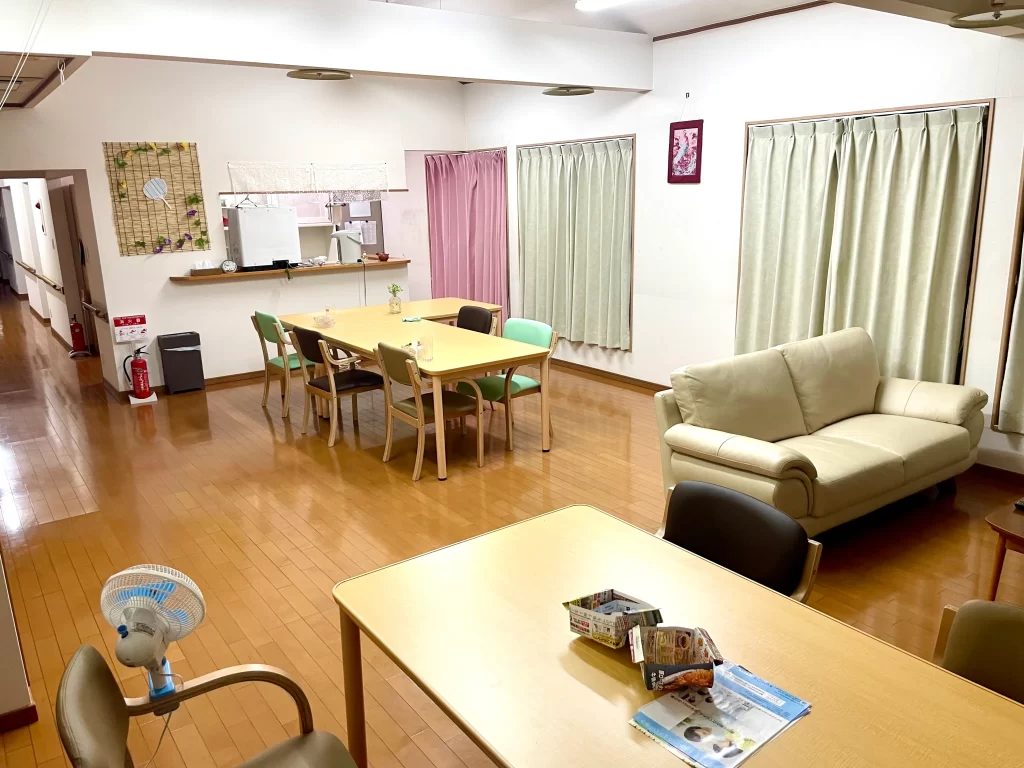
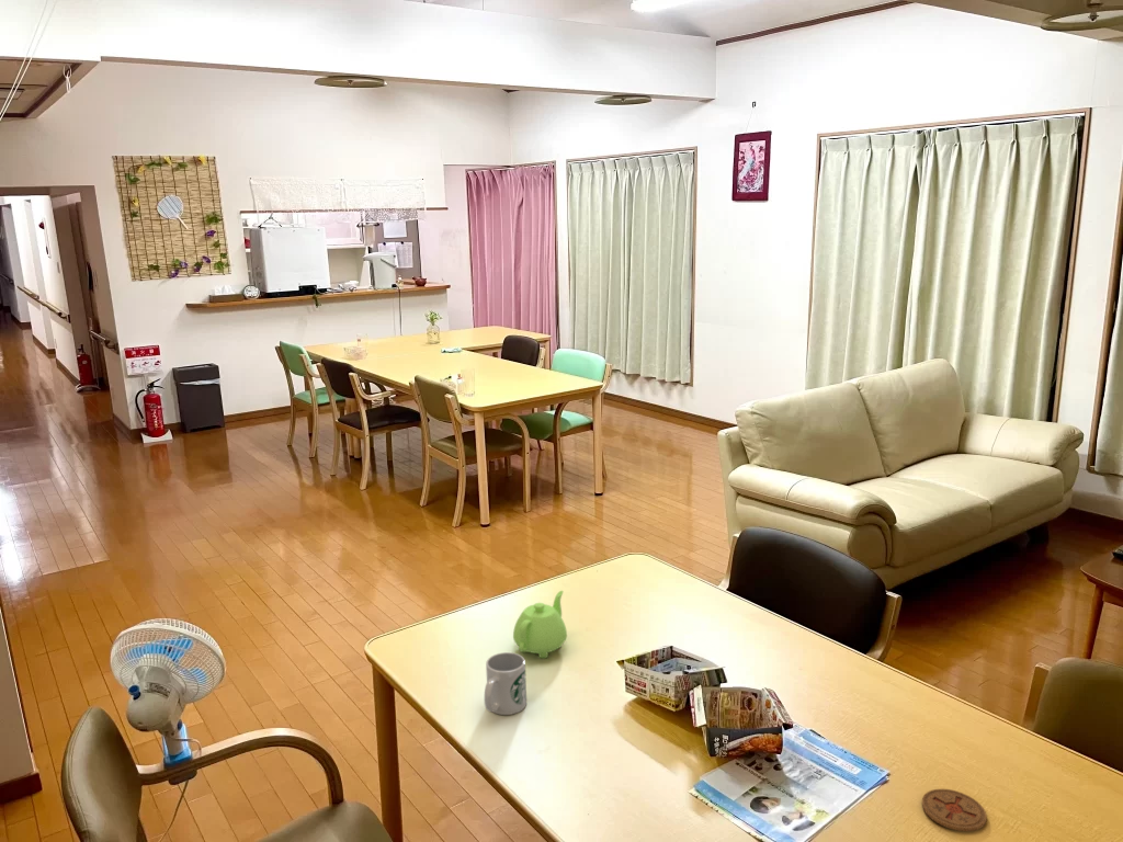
+ mug (501, 686)
+ teapot (541, 625)
+ coaster (953, 809)
